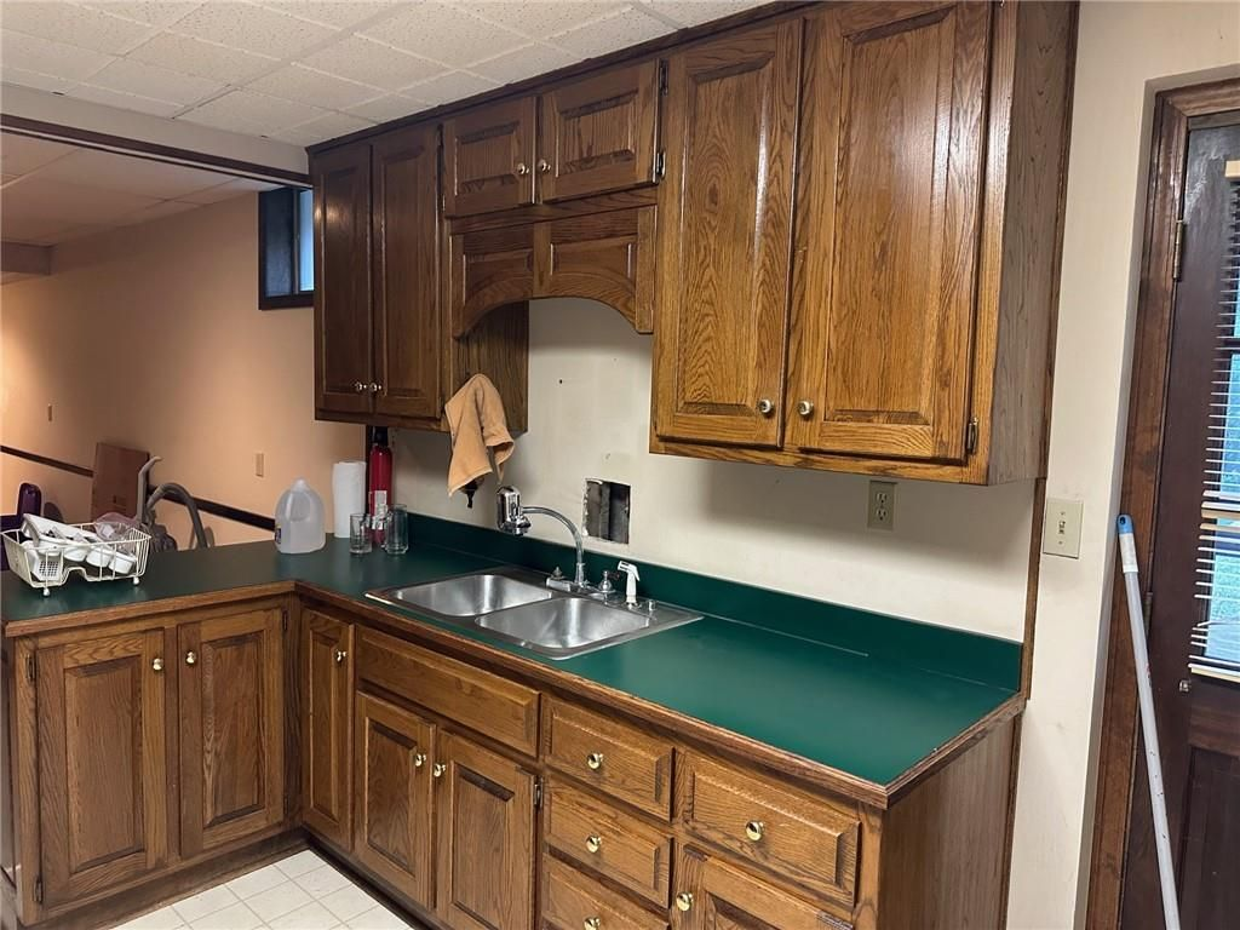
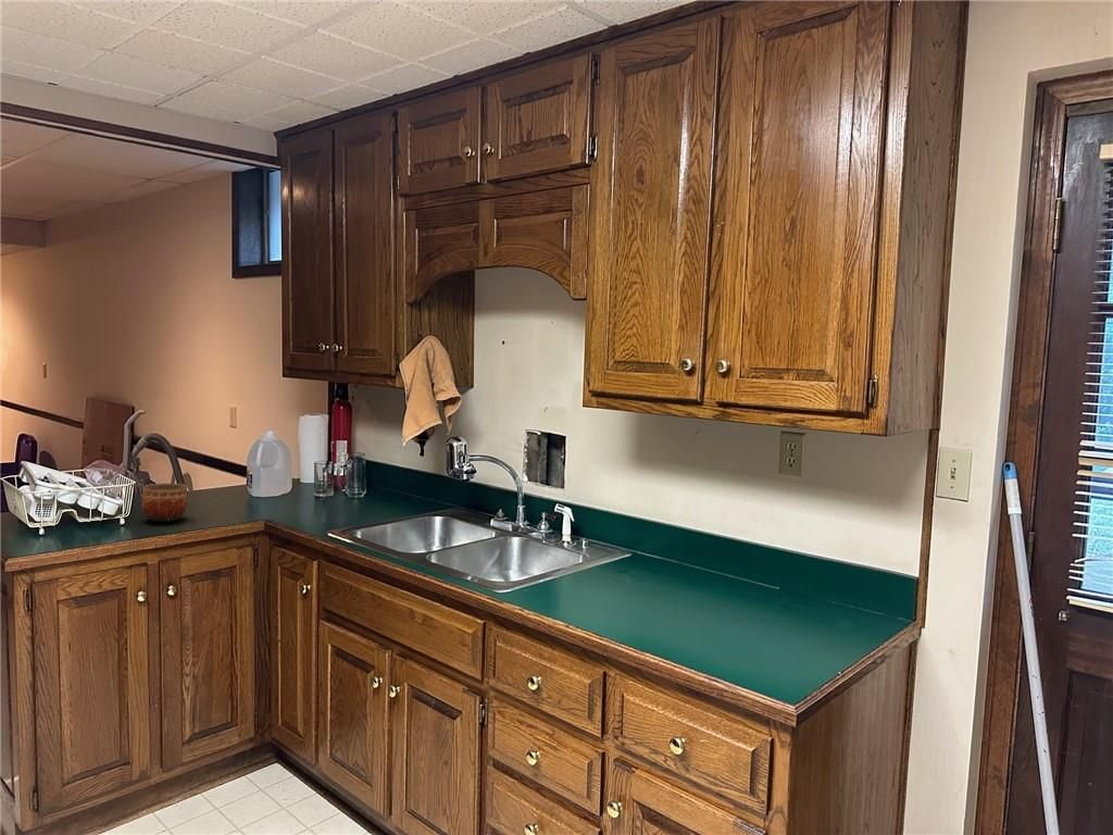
+ bowl (164, 502)
